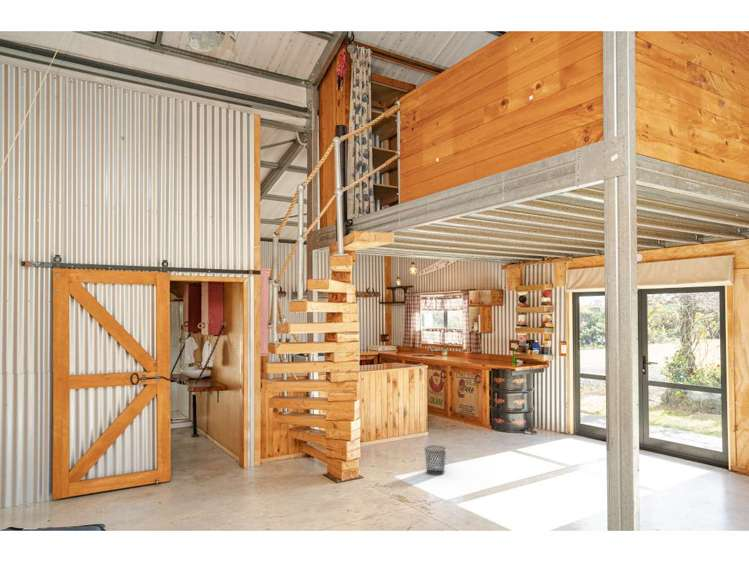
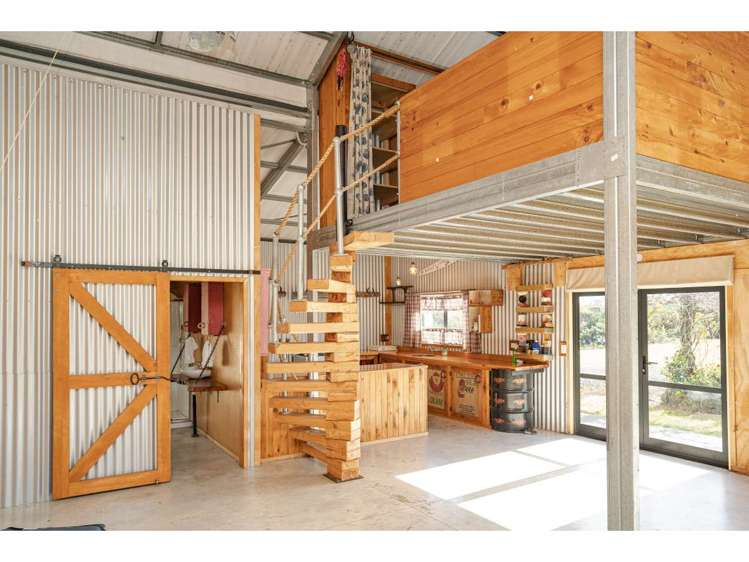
- waste bin (434, 460)
